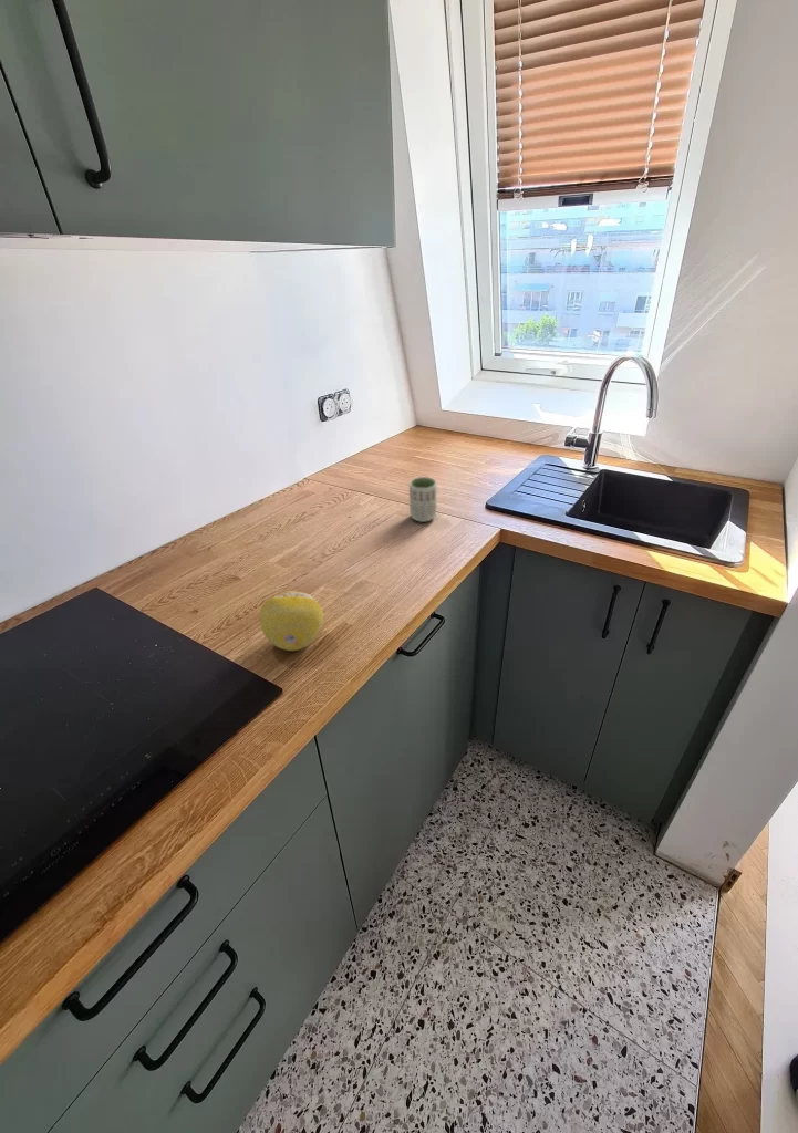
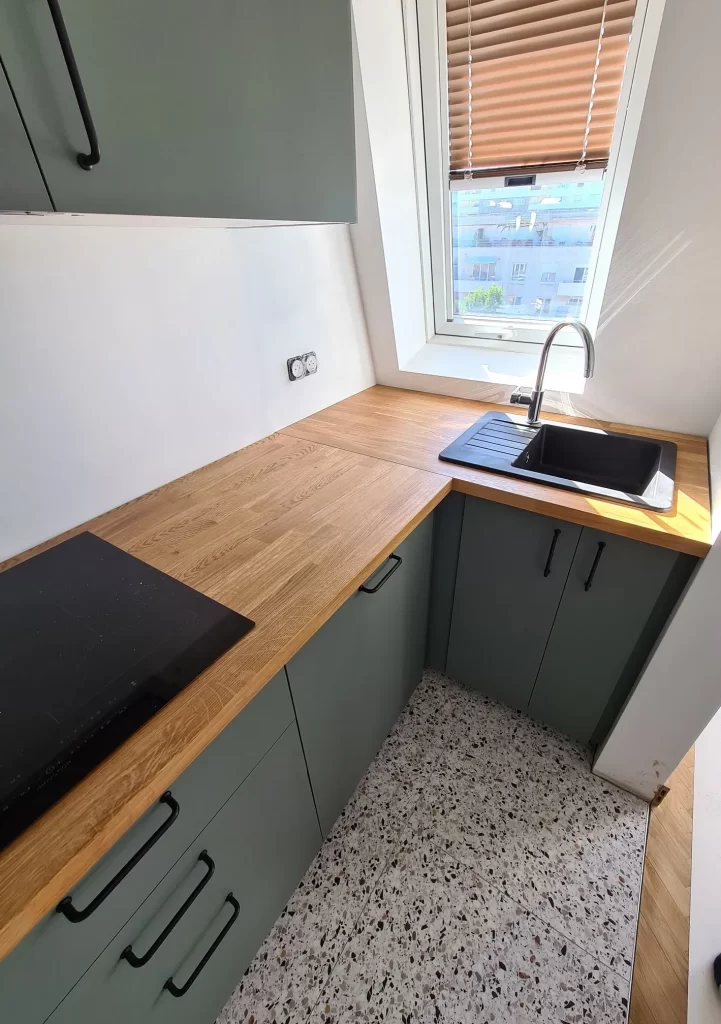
- cup (423, 500)
- fruit (292, 619)
